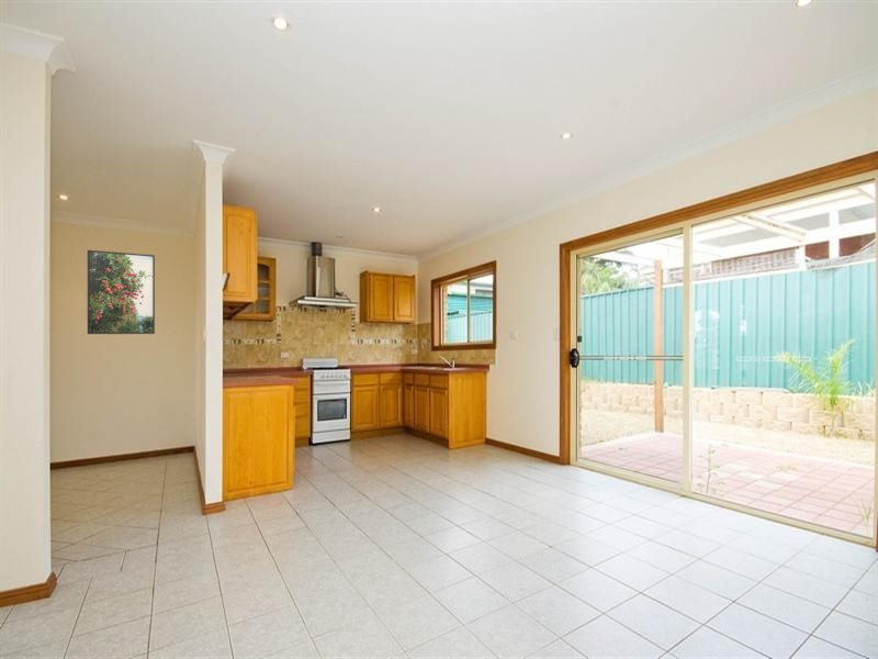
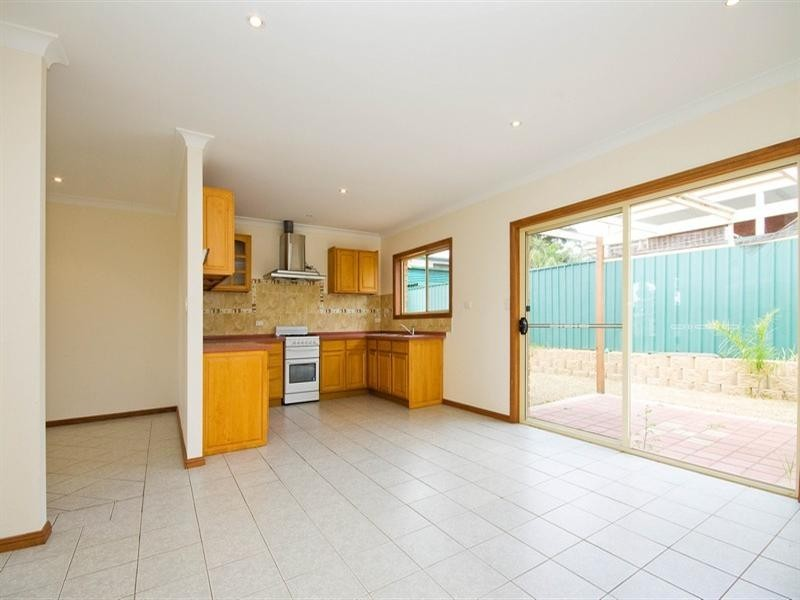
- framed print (122, 293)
